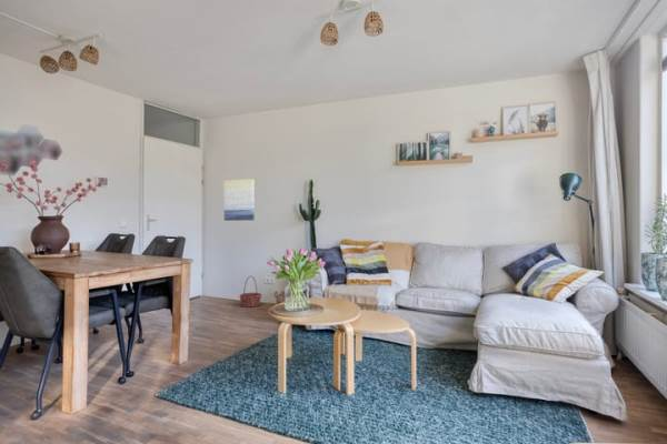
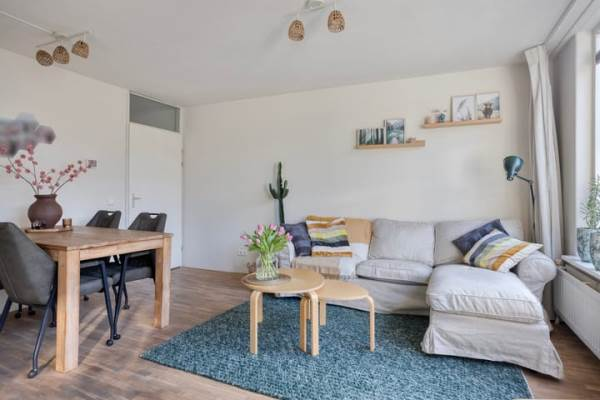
- basket (250, 293)
- wall art (238, 200)
